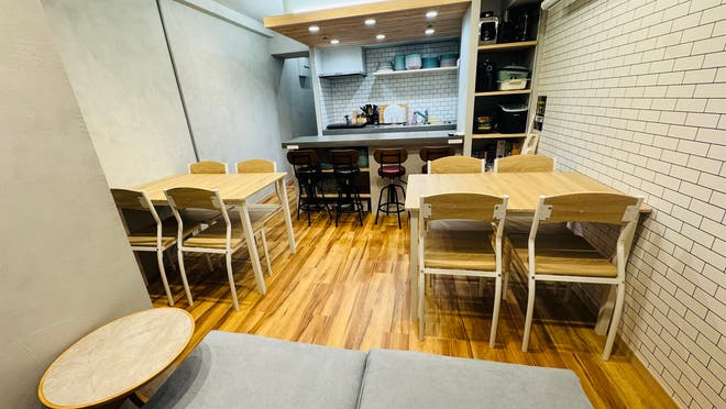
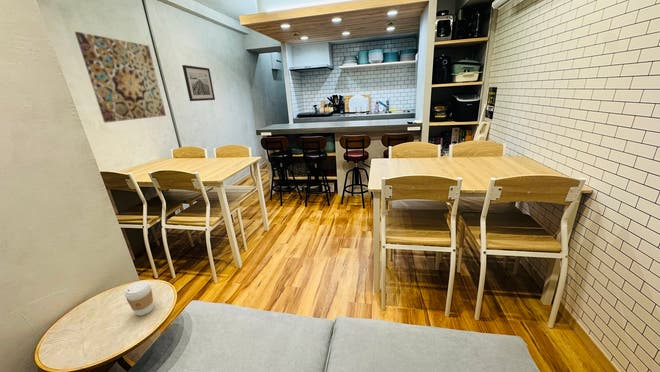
+ wall art (200, 84)
+ wall art (128, 81)
+ coffee cup (141, 298)
